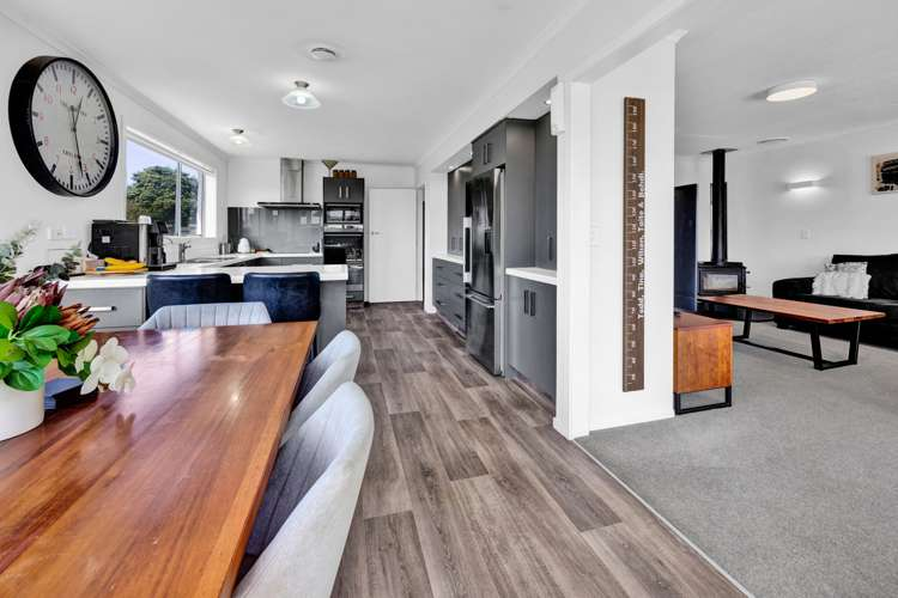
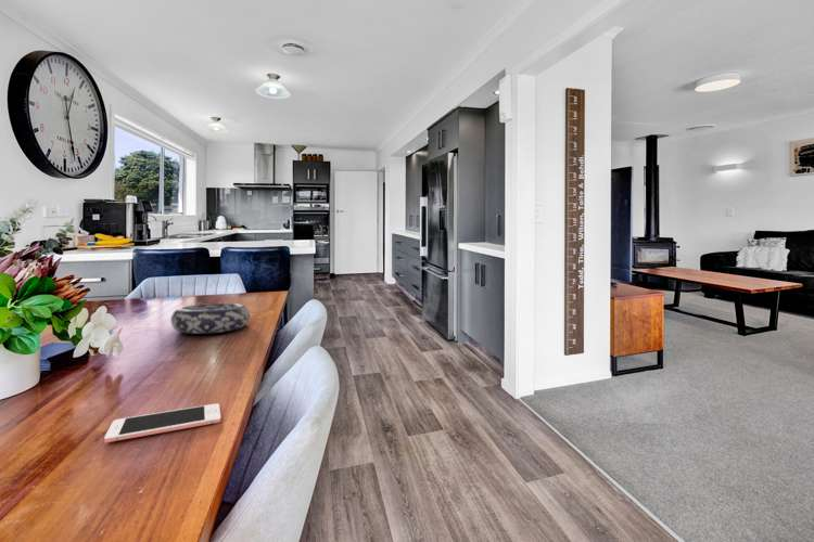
+ cell phone (167, 421)
+ decorative bowl (212, 318)
